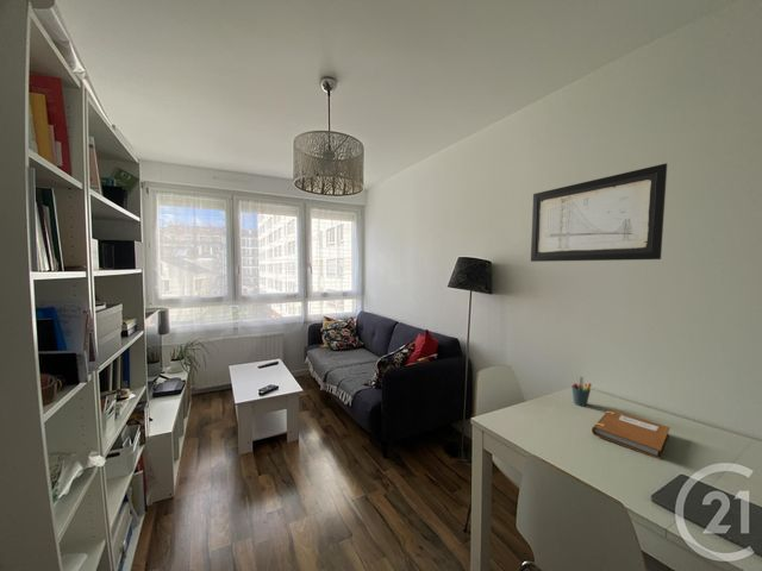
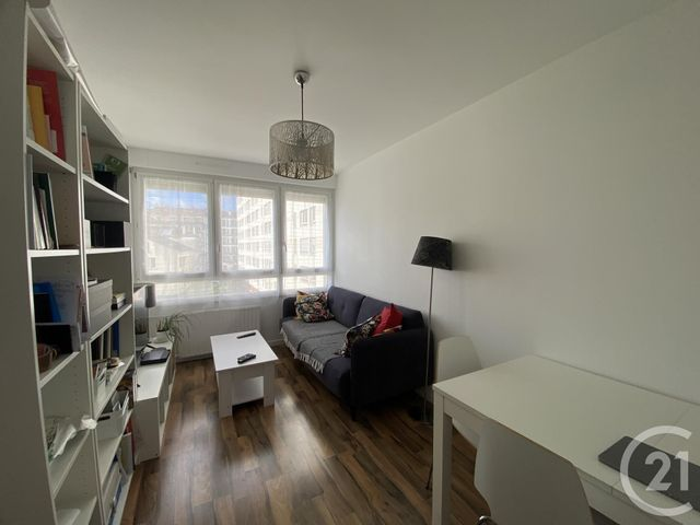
- wall art (586, 221)
- pen holder (581, 391)
- notebook (630, 429)
